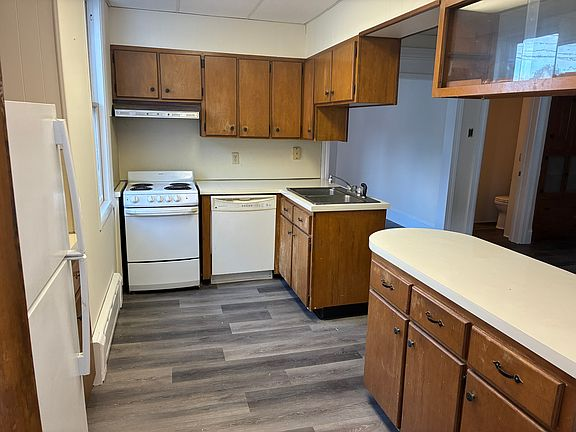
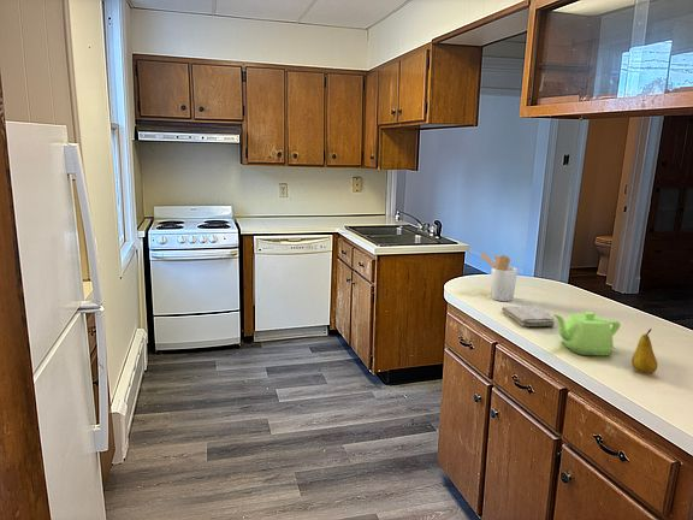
+ utensil holder (497, 274)
+ fruit (646, 350)
+ teapot (585, 330)
+ washcloth (527, 314)
